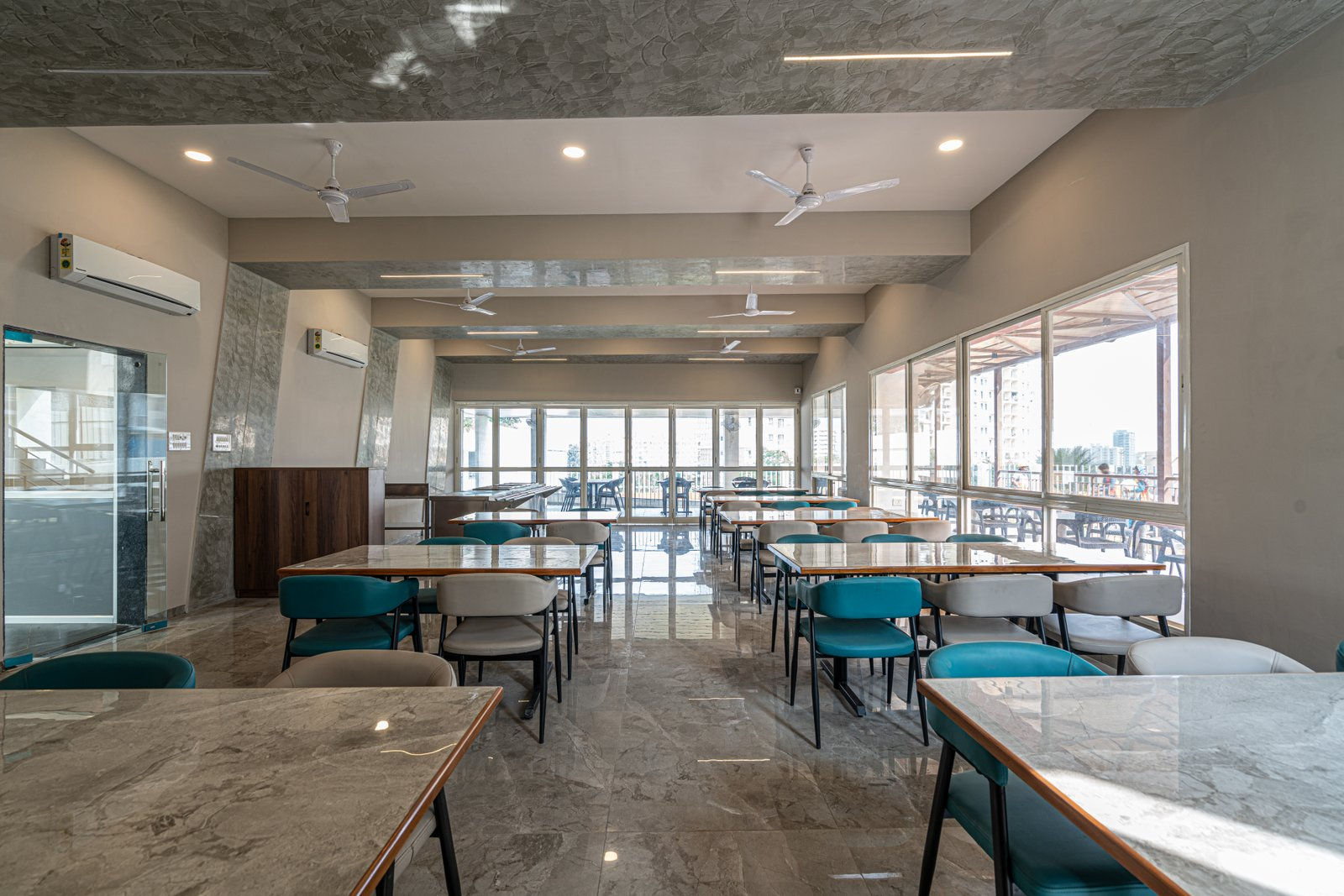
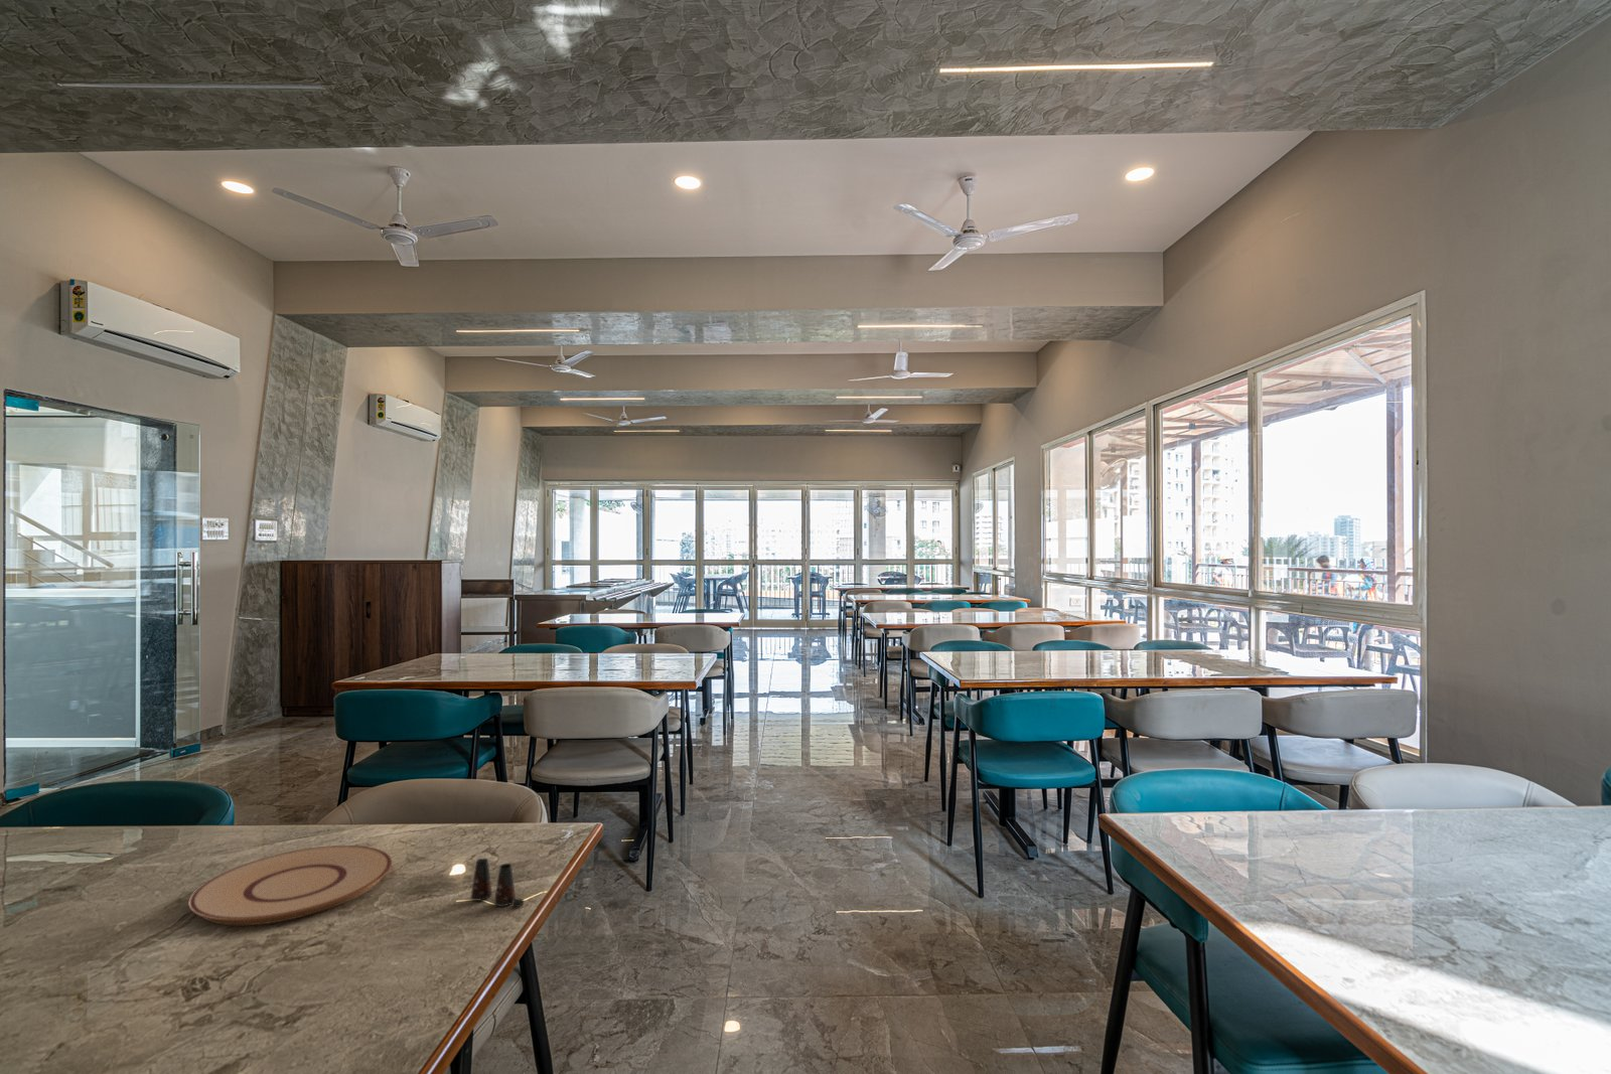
+ plate (296, 882)
+ salt shaker (497, 882)
